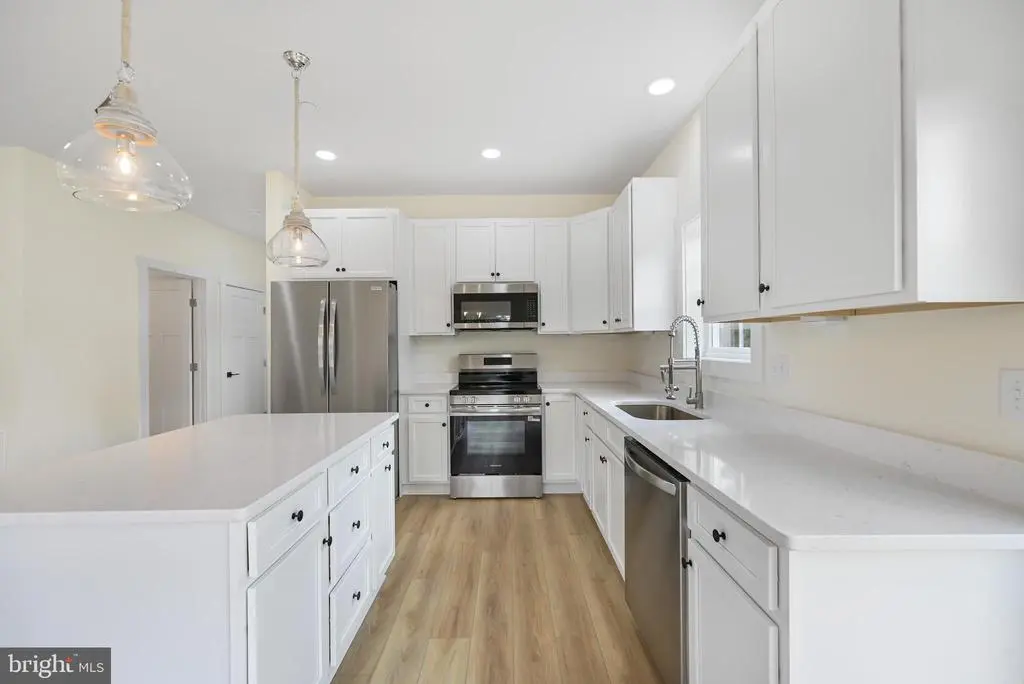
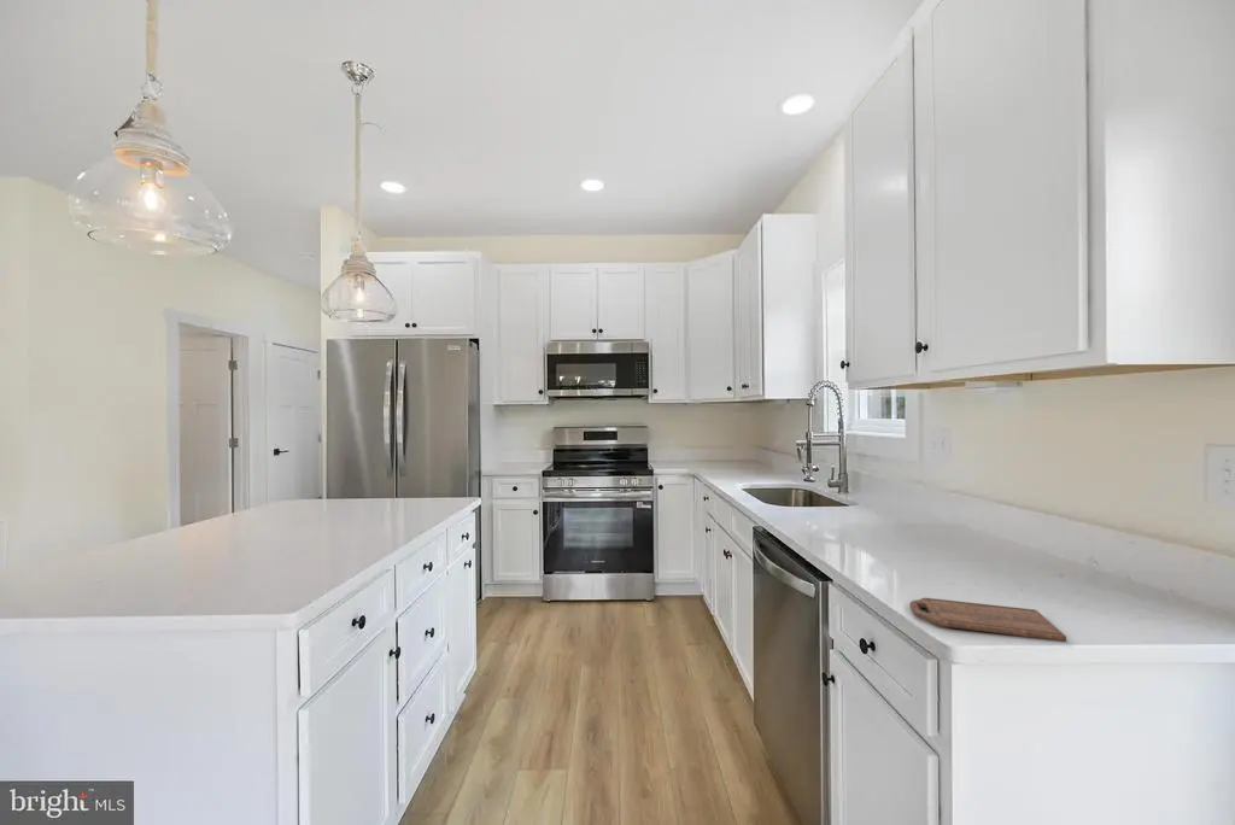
+ cutting board (978, 616)
